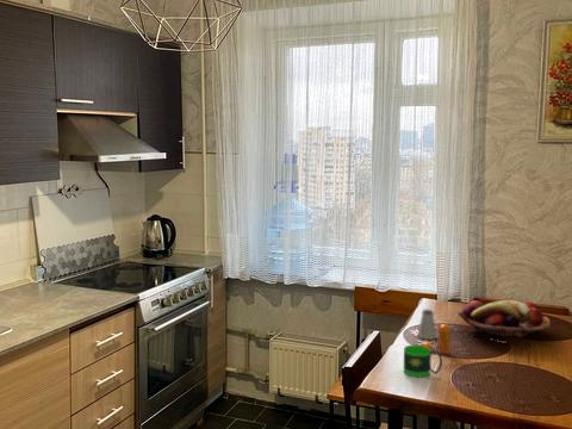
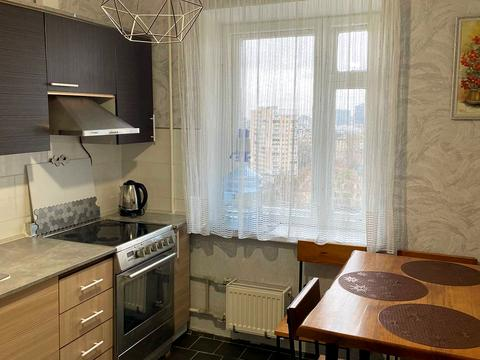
- pepper shaker (439, 337)
- fruit basket (505, 316)
- saltshaker (427, 323)
- mug (422, 360)
